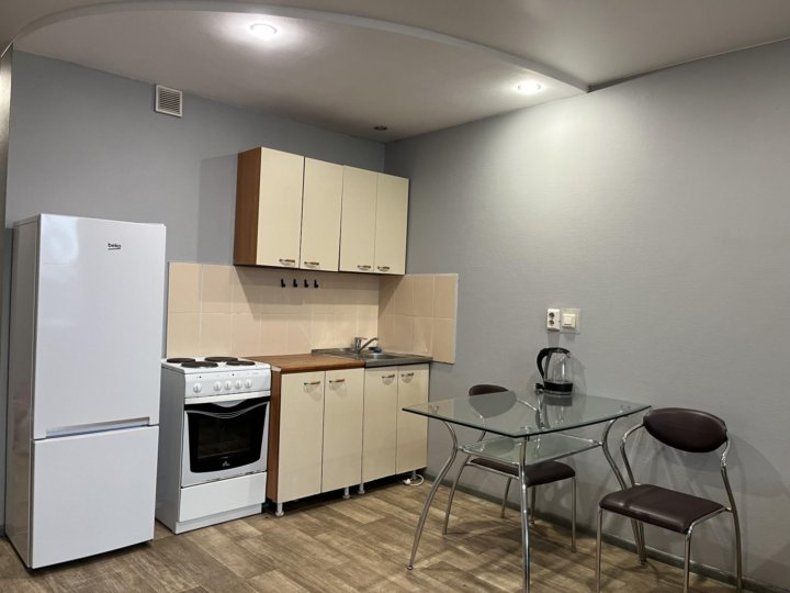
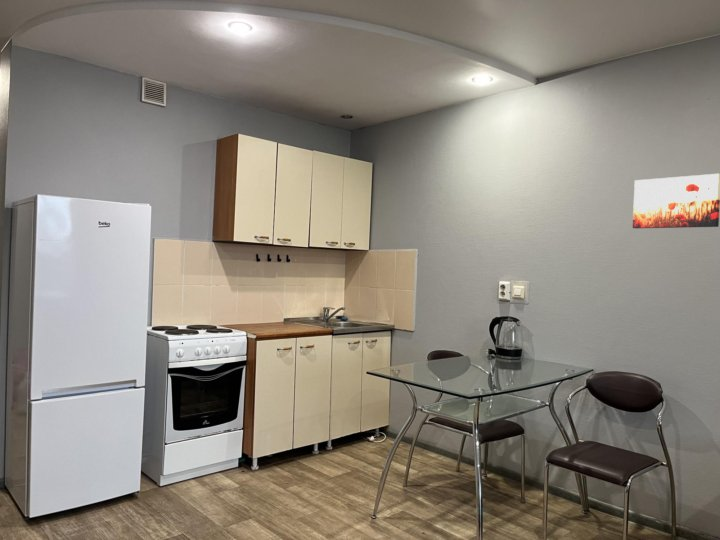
+ wall art (674, 202)
